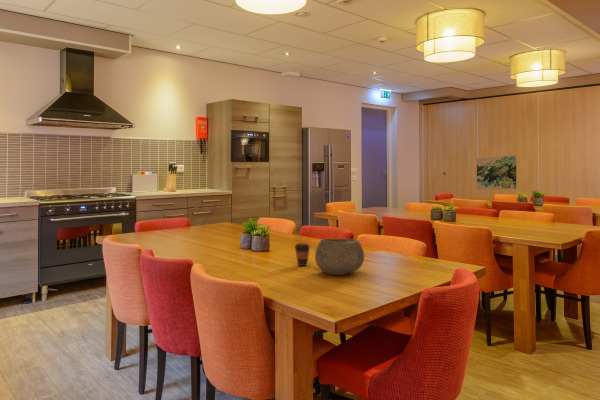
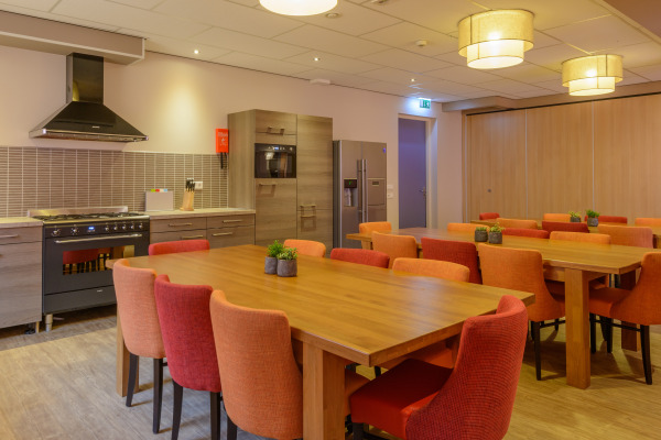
- wall art (496, 173)
- bowl (339, 256)
- coffee cup (302, 254)
